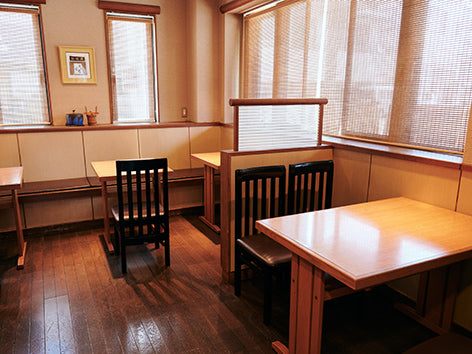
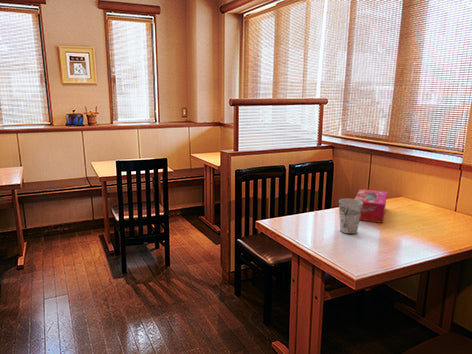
+ cup (349, 216)
+ tissue box (370, 204)
